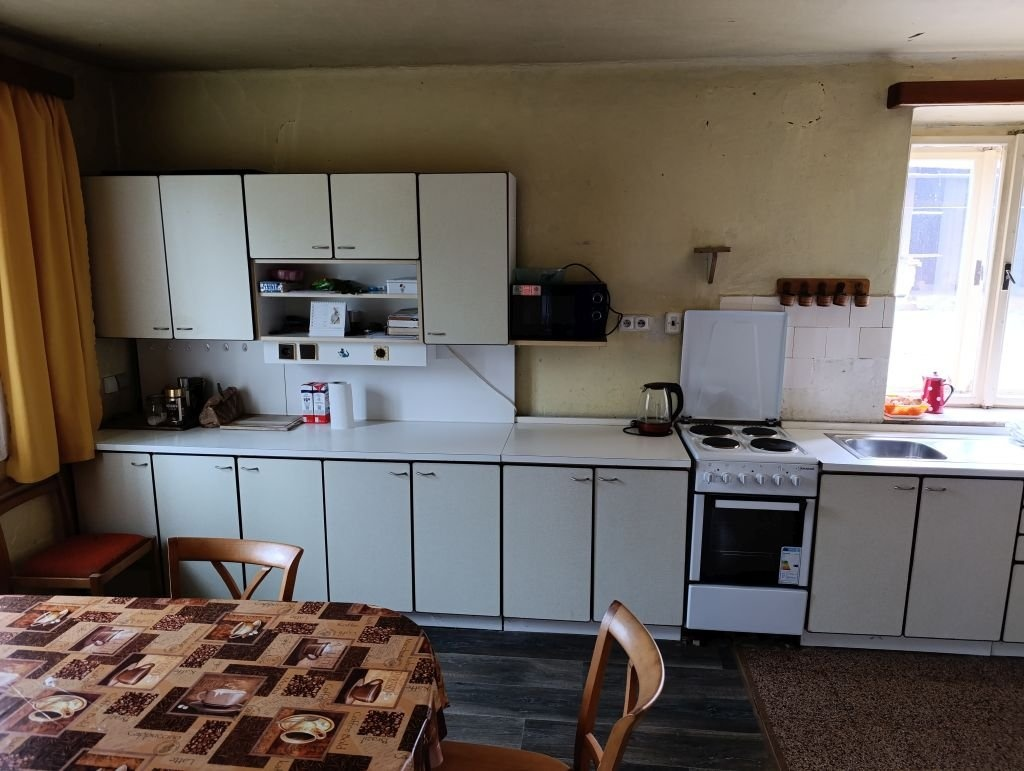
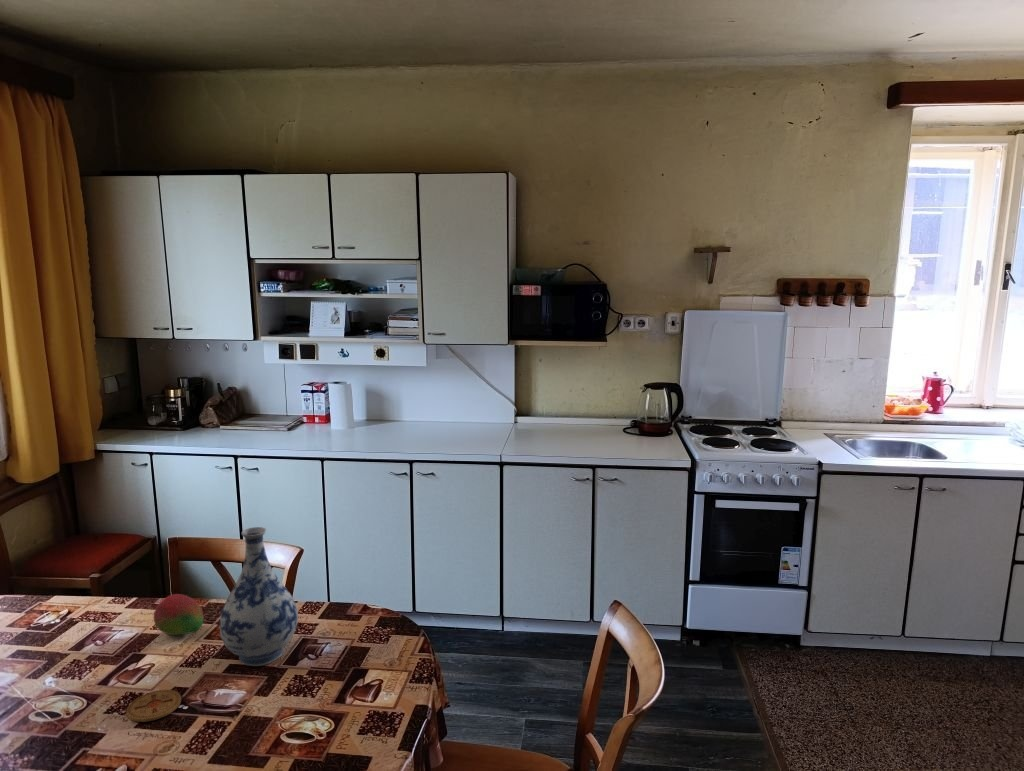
+ fruit (179, 615)
+ vase (257, 593)
+ coaster (154, 705)
